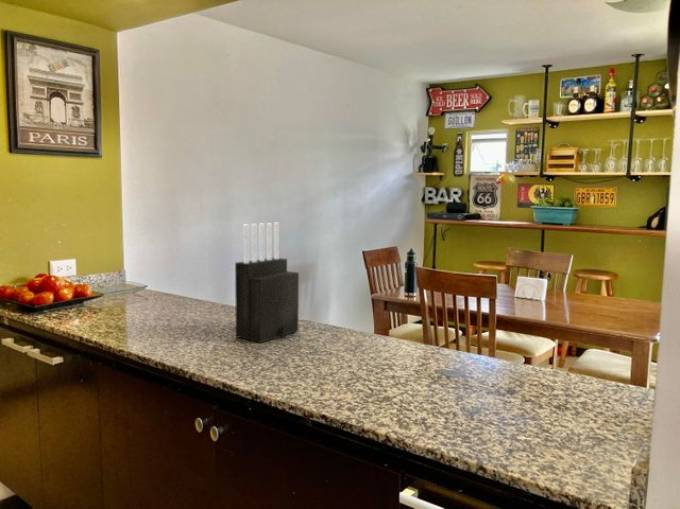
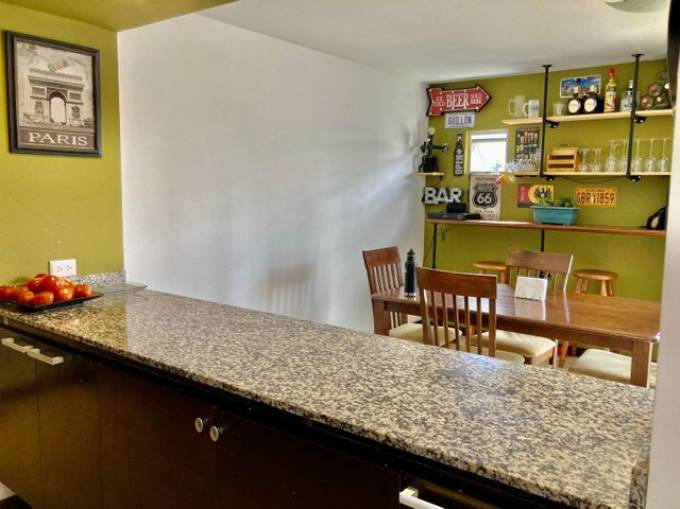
- knife block (270, 280)
